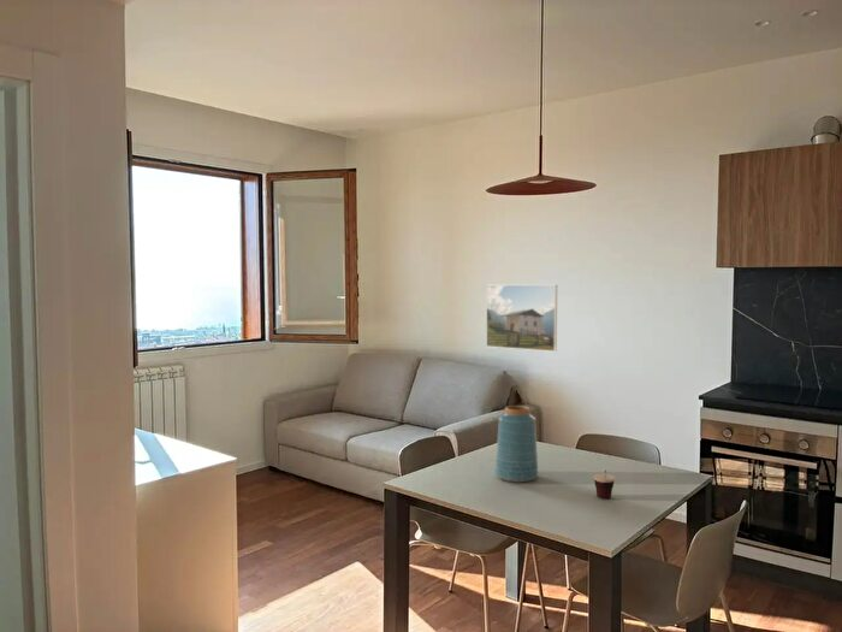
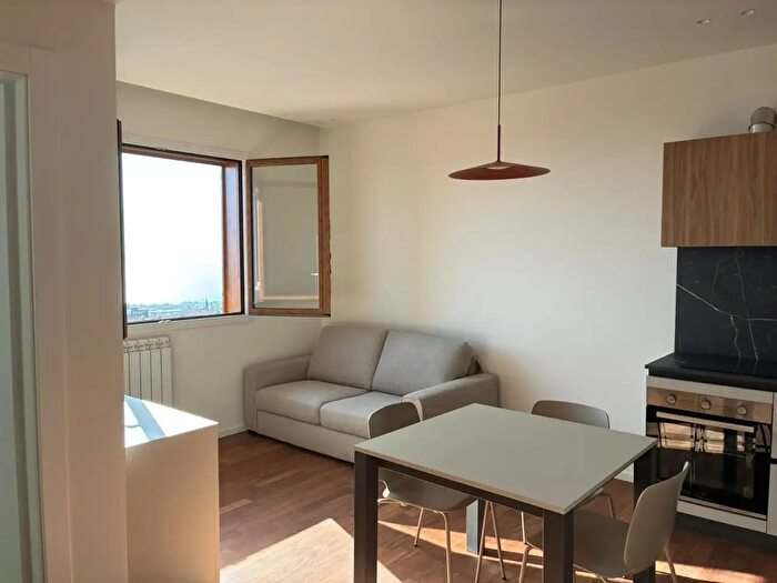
- vase (516, 442)
- cup (604, 482)
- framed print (520, 317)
